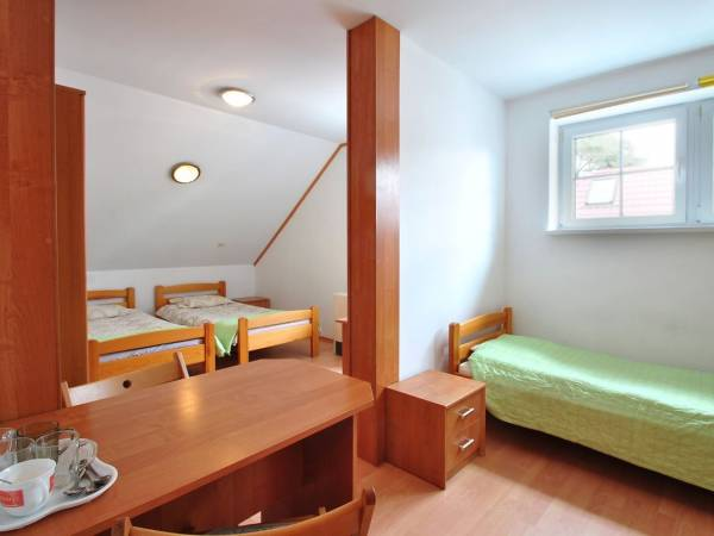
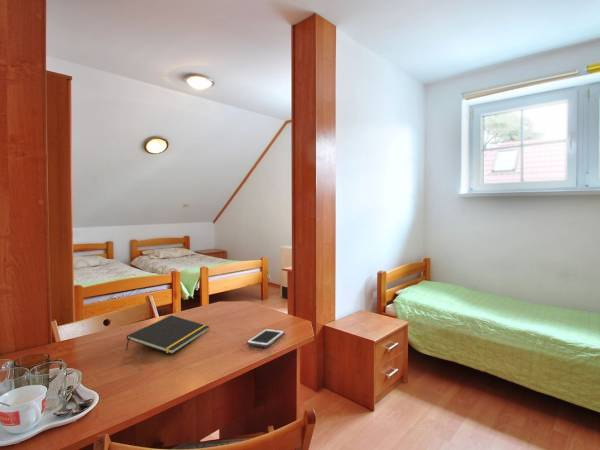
+ notepad (171, 332)
+ cell phone (266, 337)
